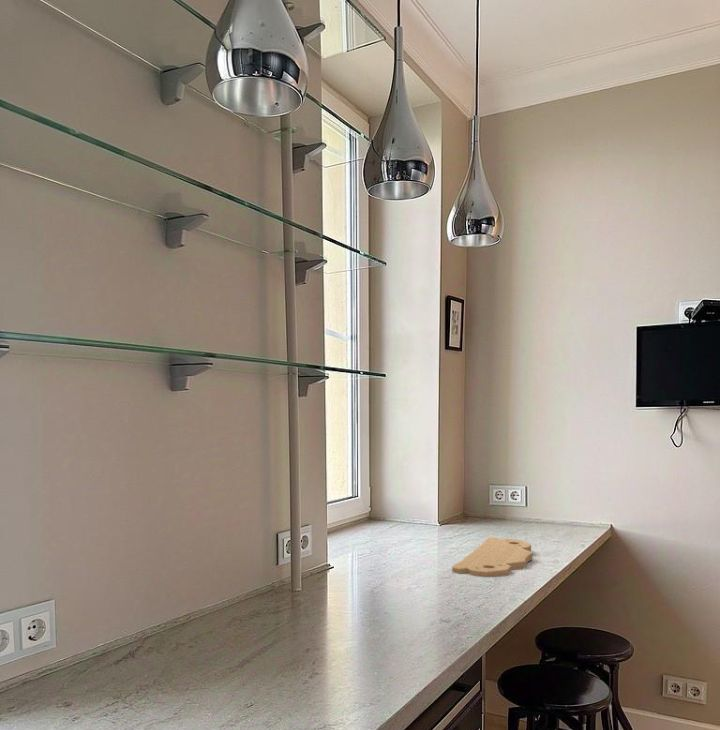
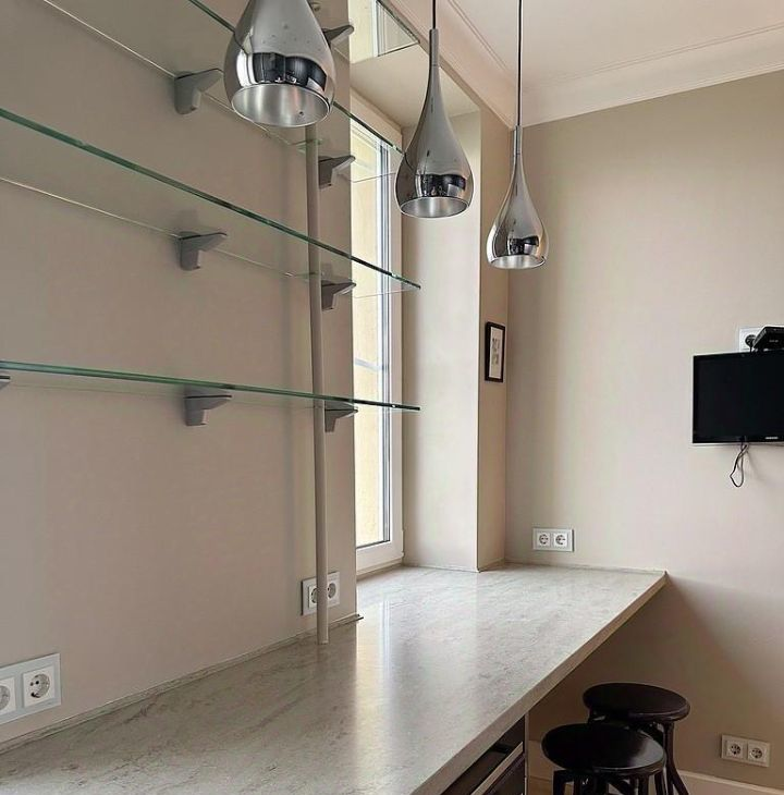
- cutting board (499, 556)
